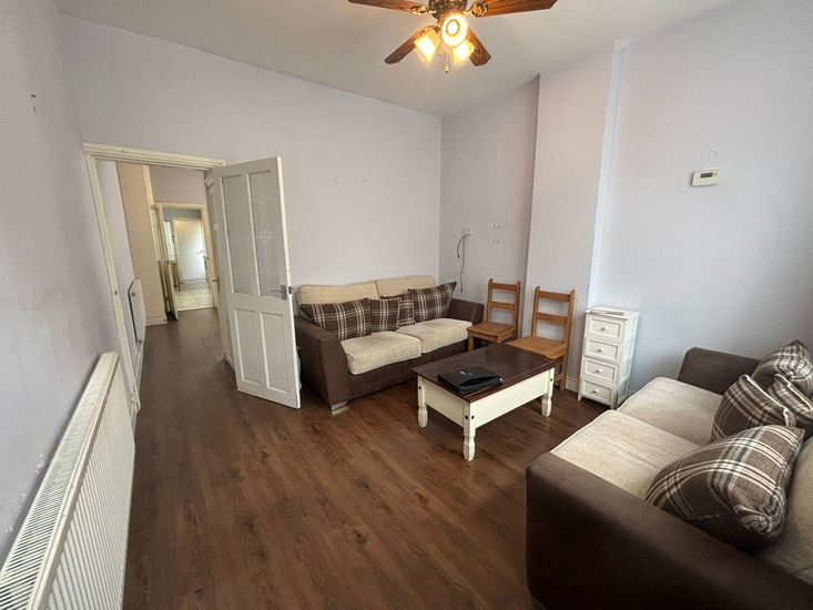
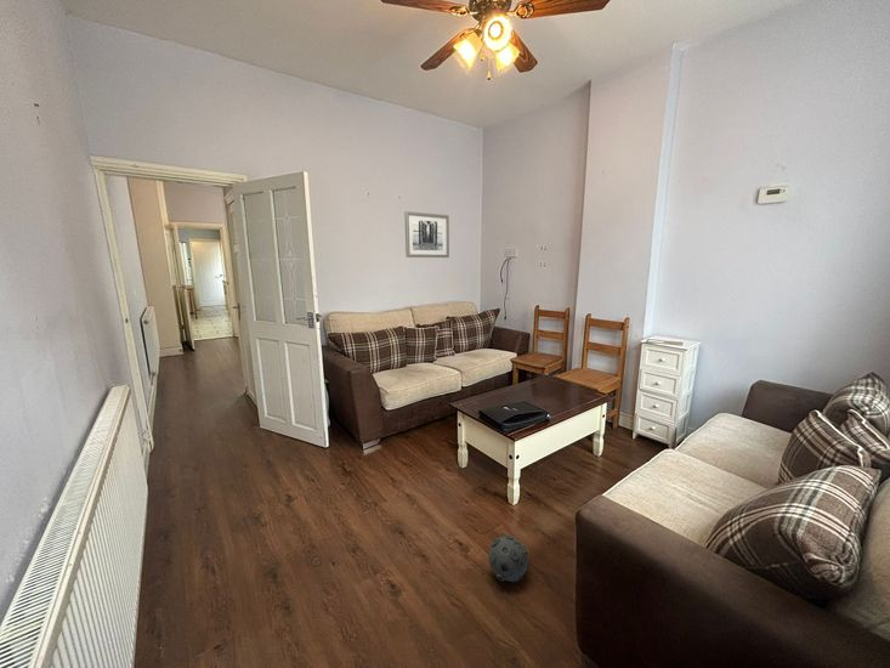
+ ball (508, 557)
+ wall art (427, 236)
